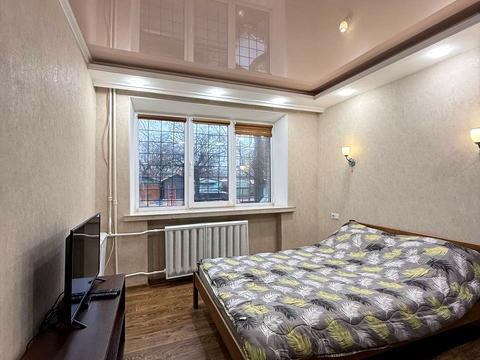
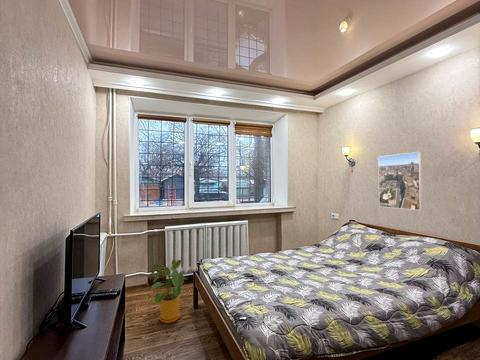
+ house plant (167, 291)
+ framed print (398, 181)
